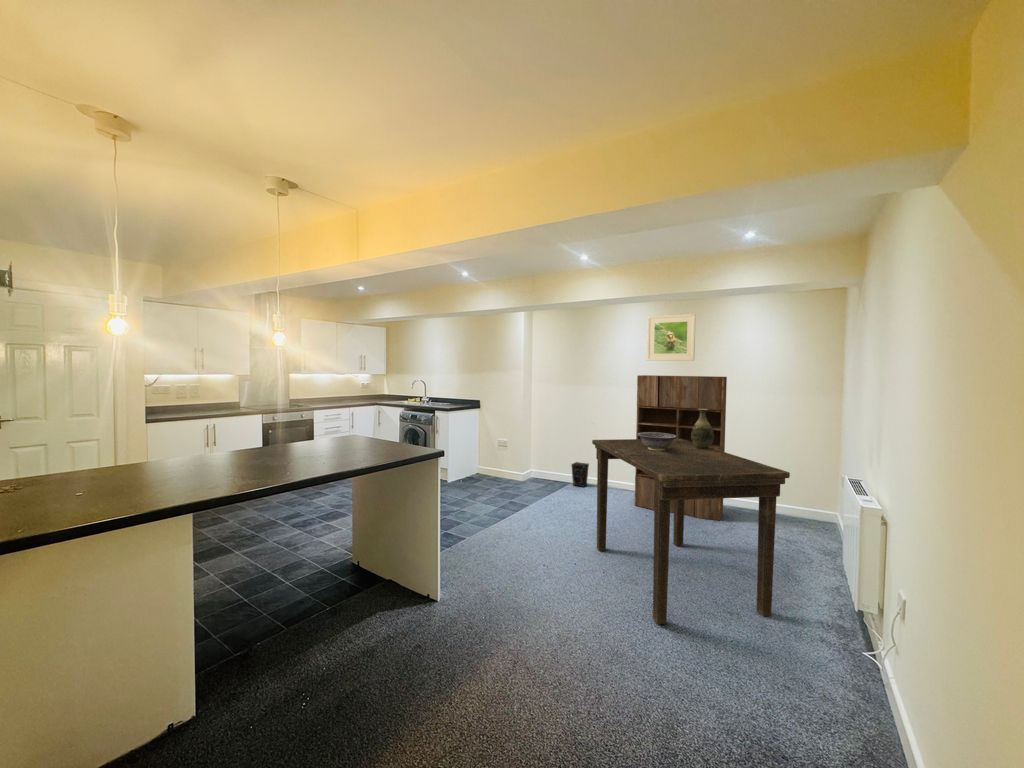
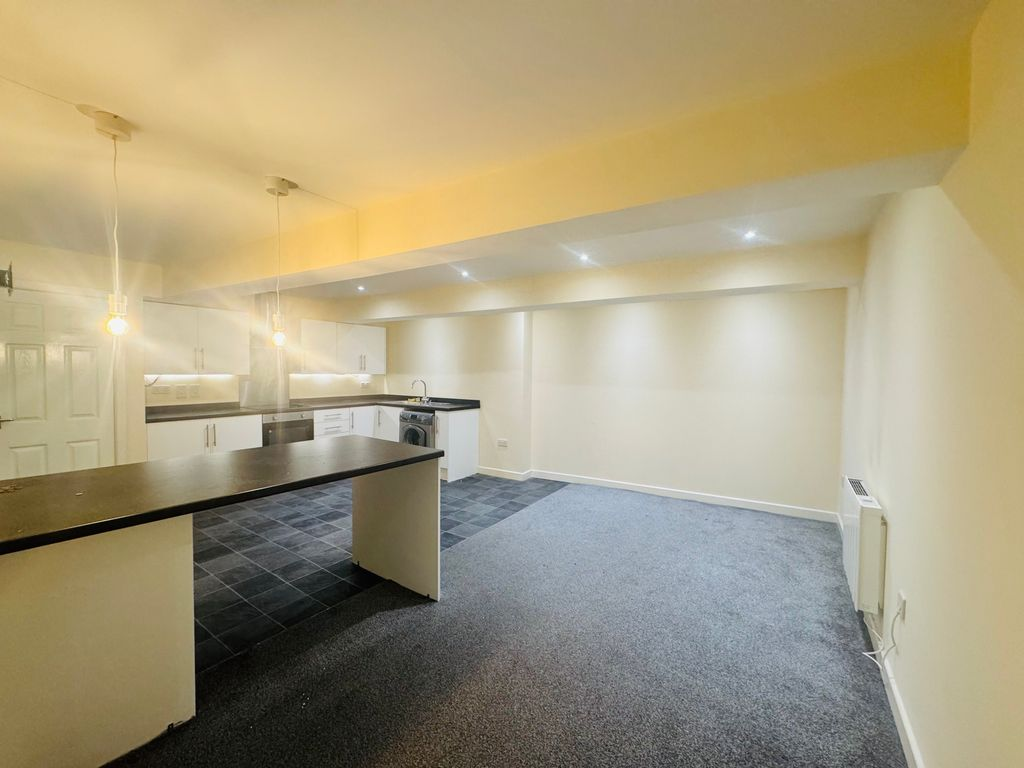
- speaker (579, 474)
- vase (702, 428)
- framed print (670, 337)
- bookcase (678, 438)
- dining table (674, 515)
- decorative bowl (656, 441)
